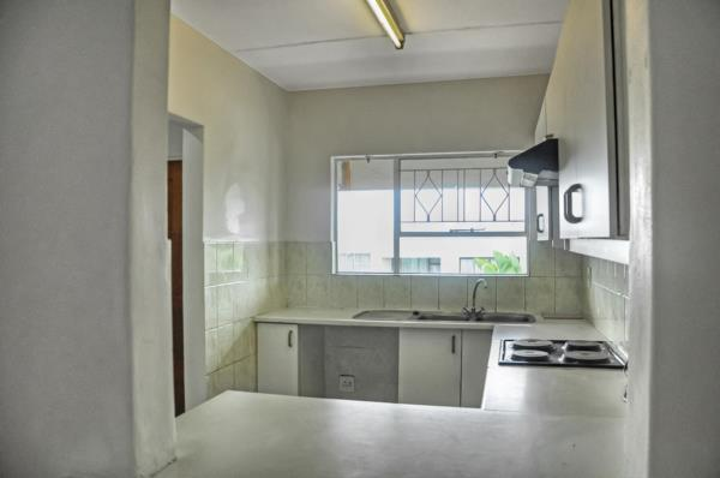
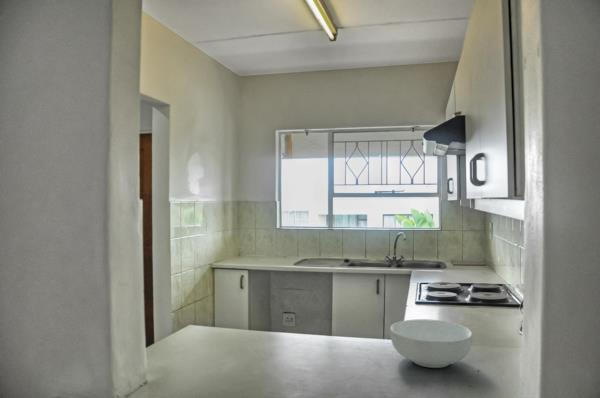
+ cereal bowl (430, 345)
